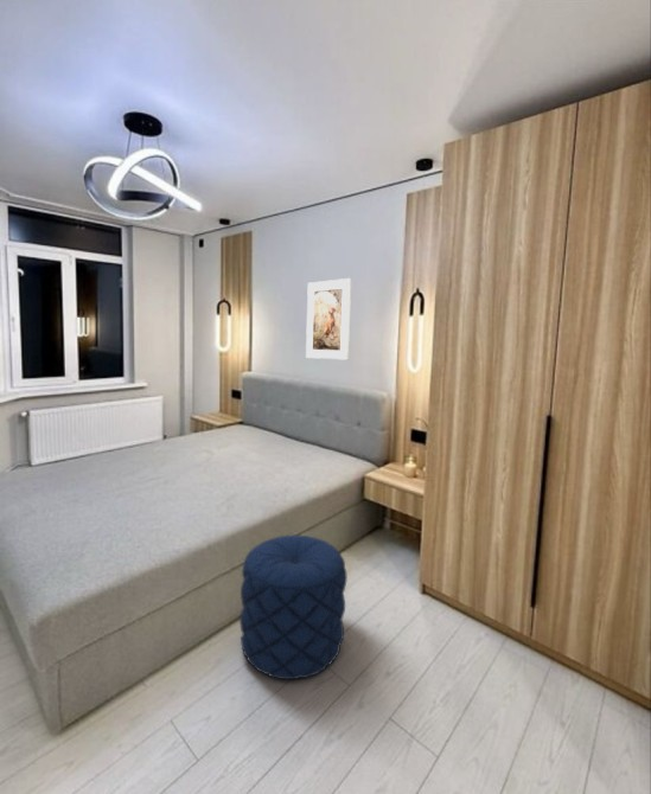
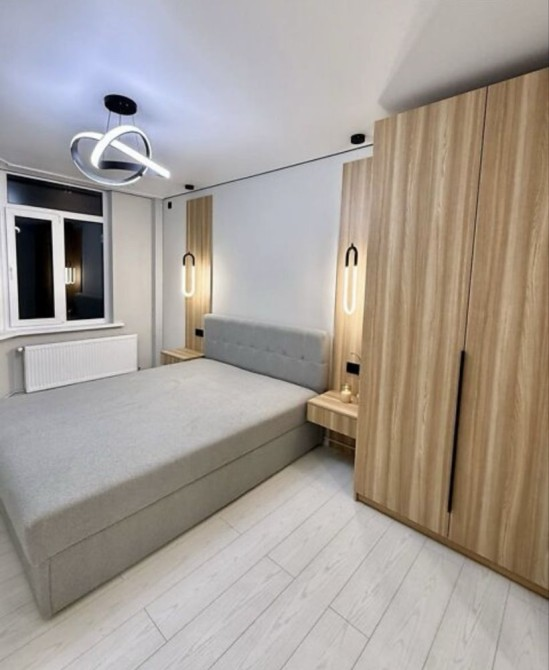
- pouf (293, 597)
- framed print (327, 320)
